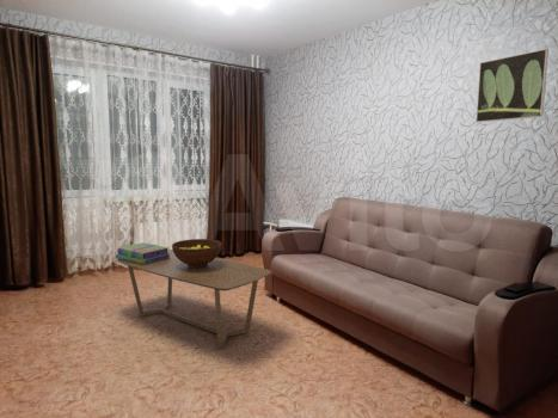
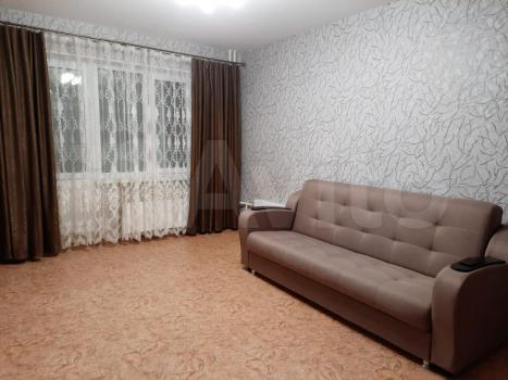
- stack of books (142, 252)
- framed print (509, 88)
- fruit bowl (197, 254)
- coffee table (191, 283)
